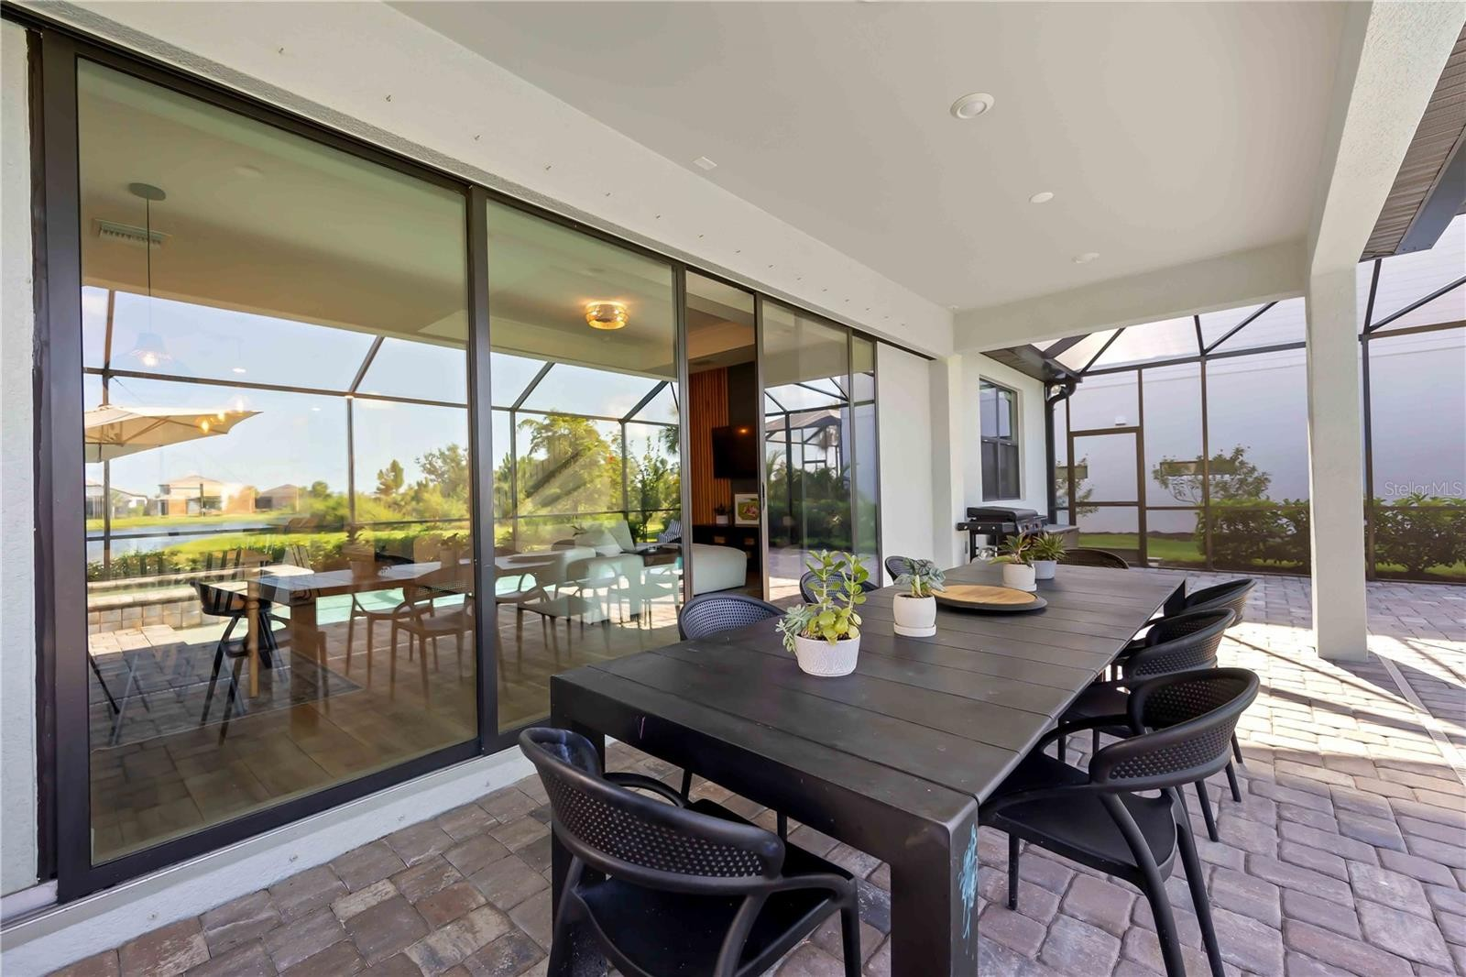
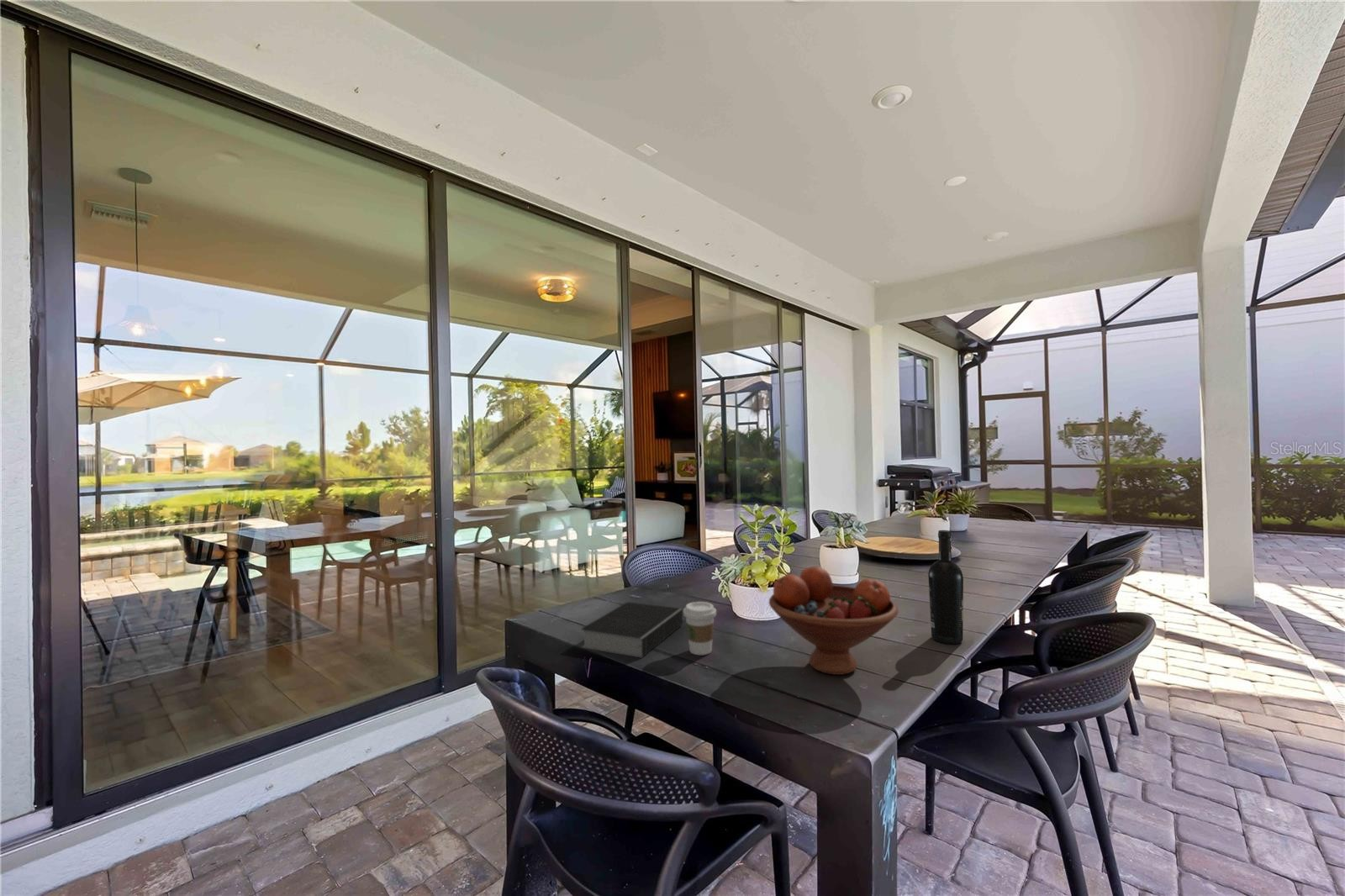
+ coffee cup (699, 628)
+ book (638, 624)
+ fruit bowl (831, 620)
+ wine bottle (946, 585)
